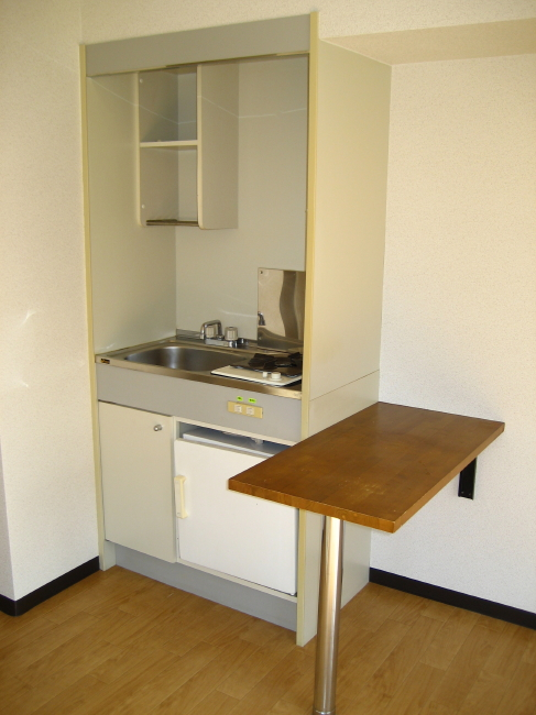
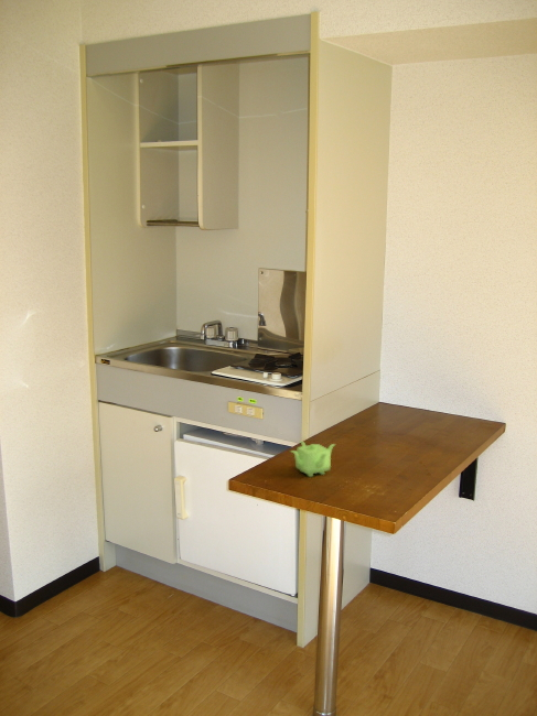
+ teapot (312, 458)
